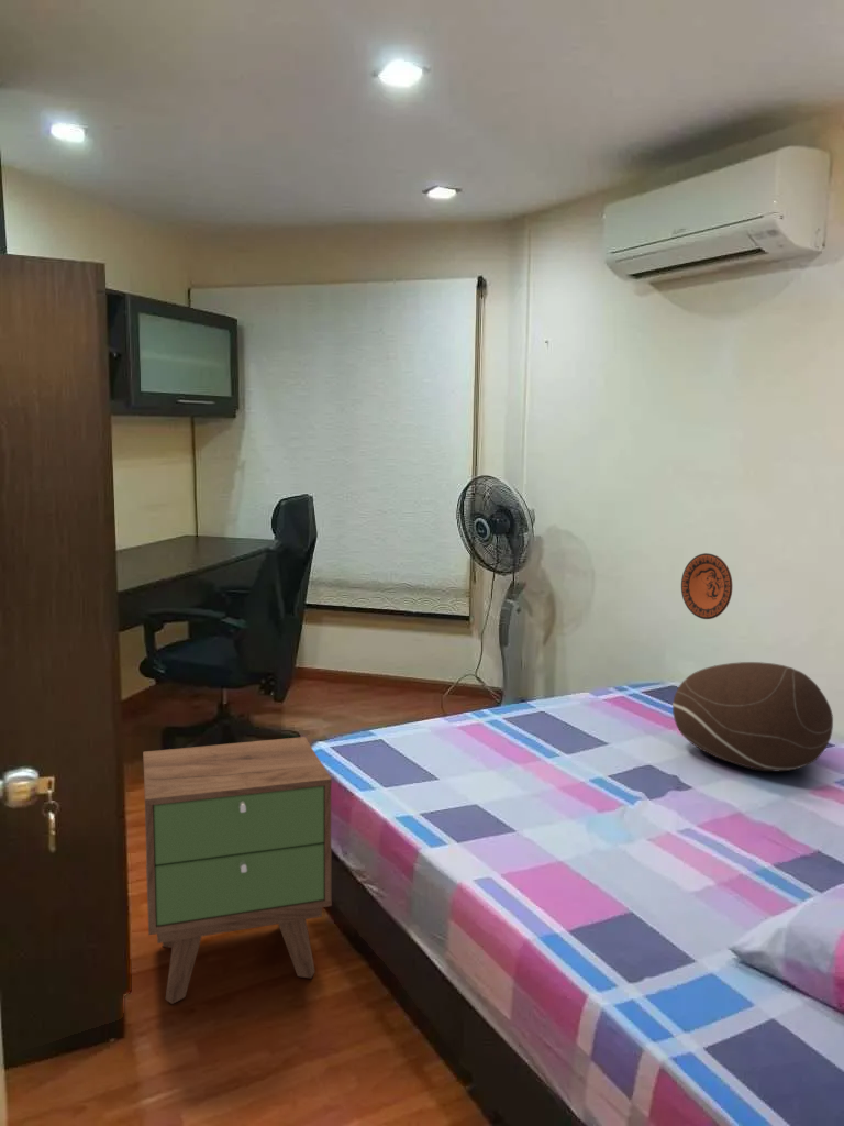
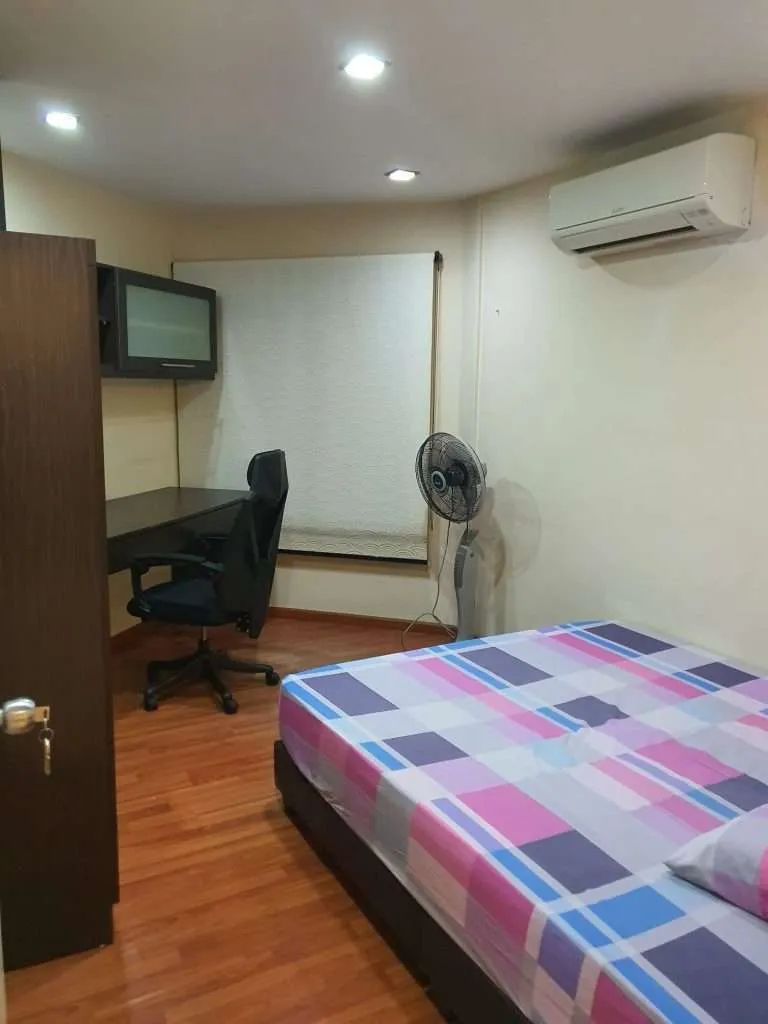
- decorative plate (707, 586)
- cushion (751, 710)
- nightstand (235, 864)
